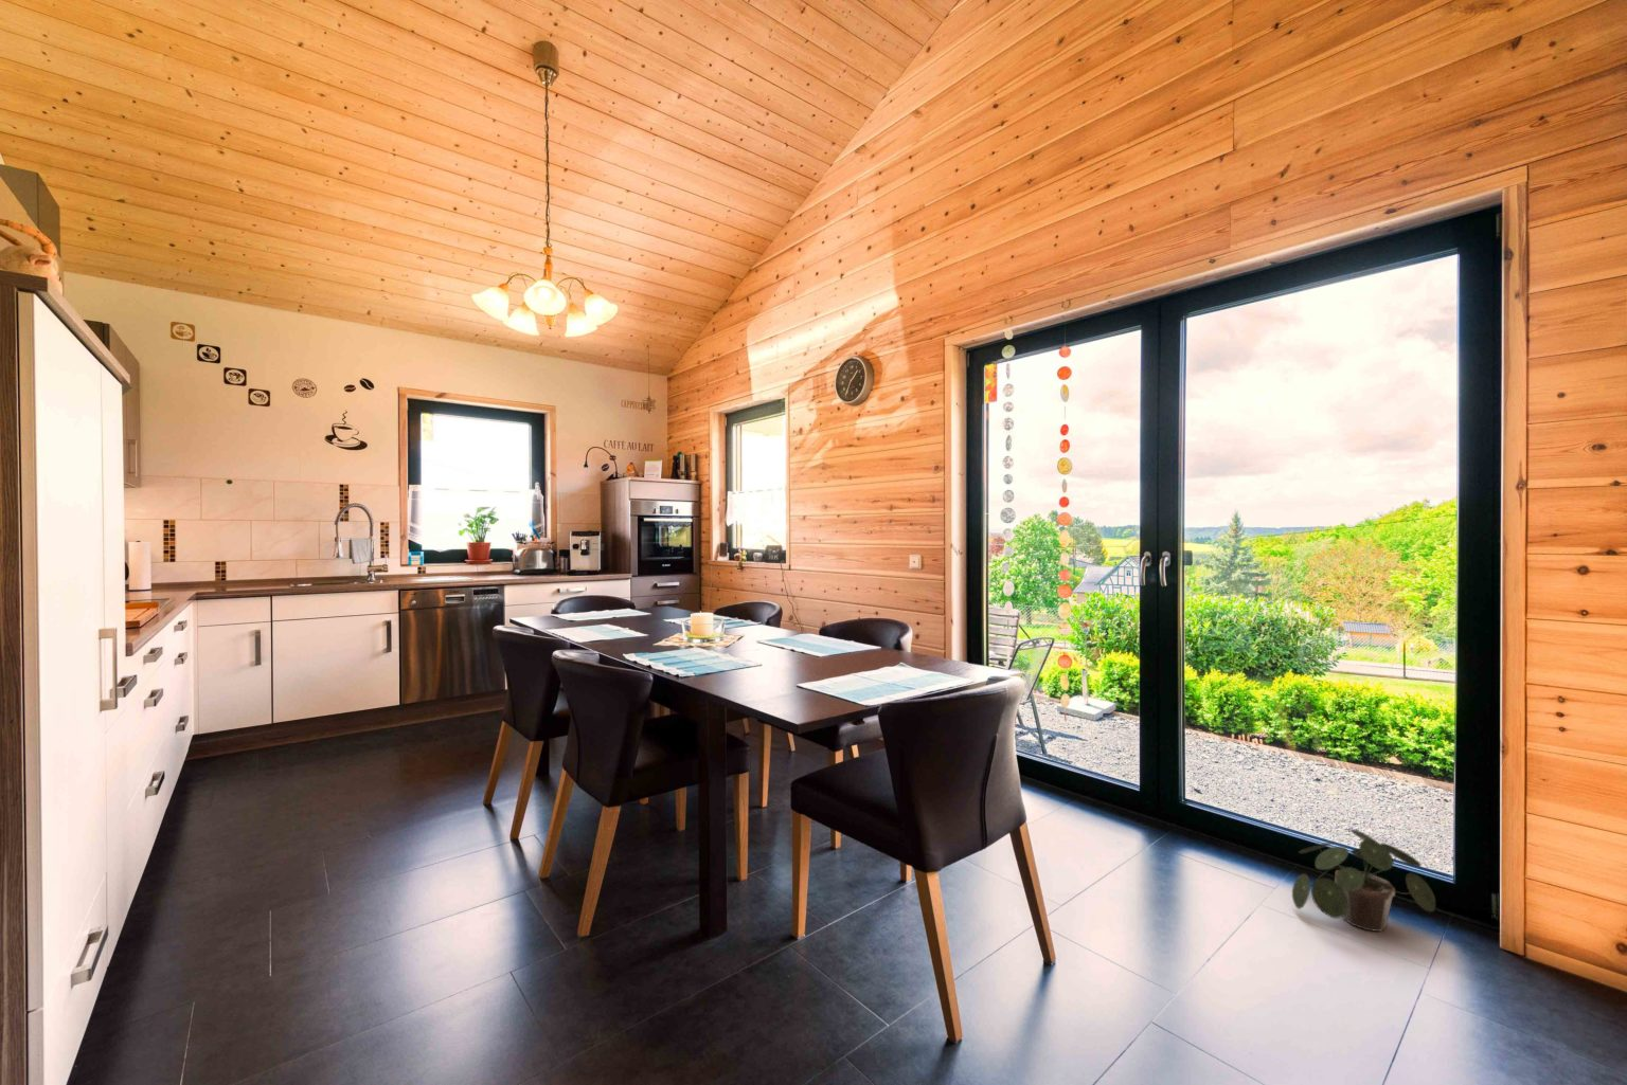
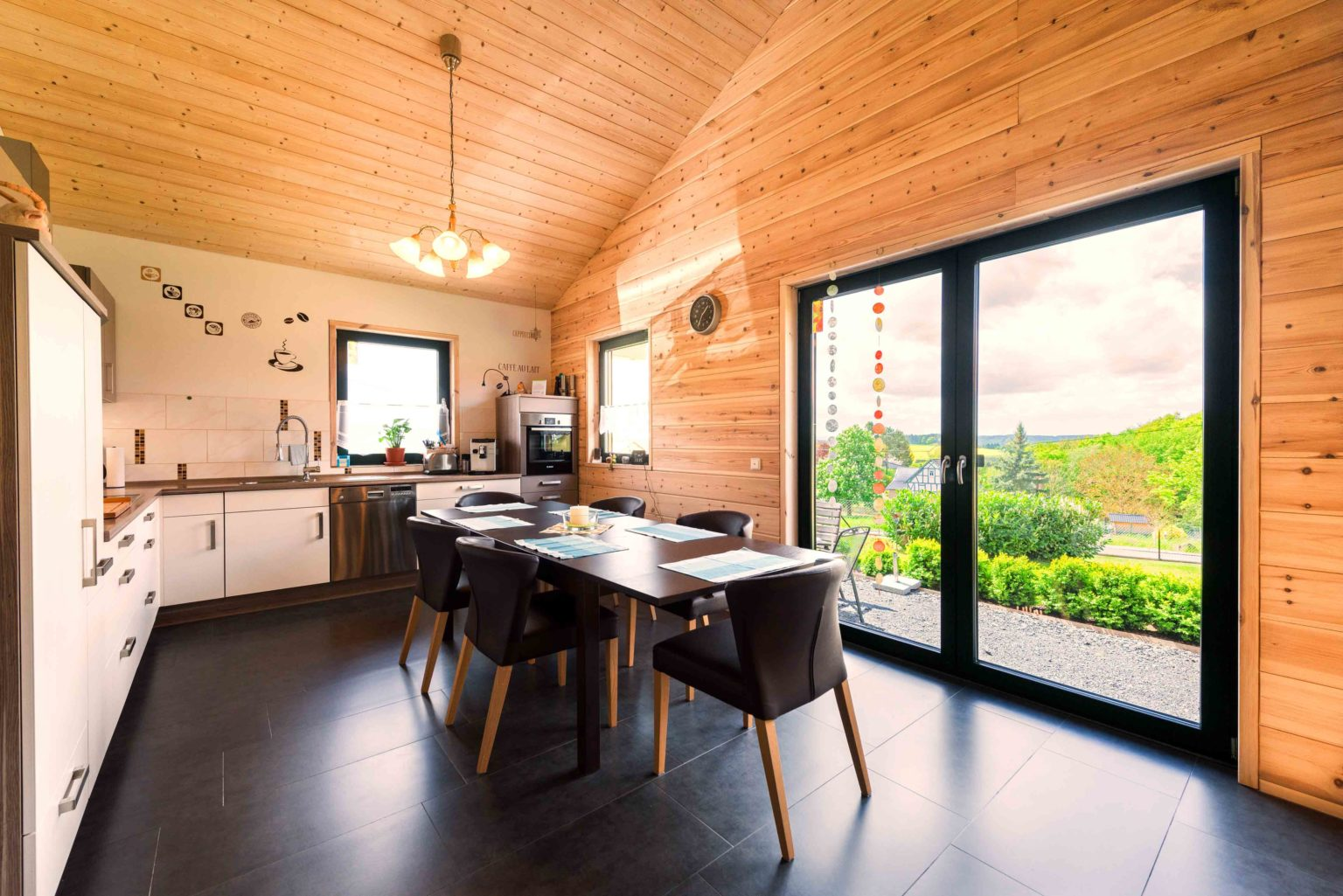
- potted plant (1358, 877)
